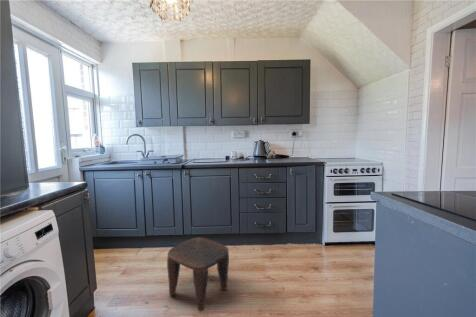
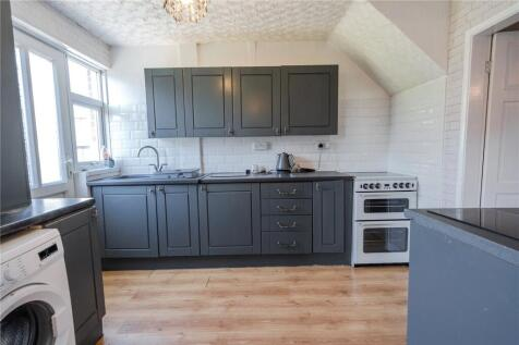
- stool (198, 270)
